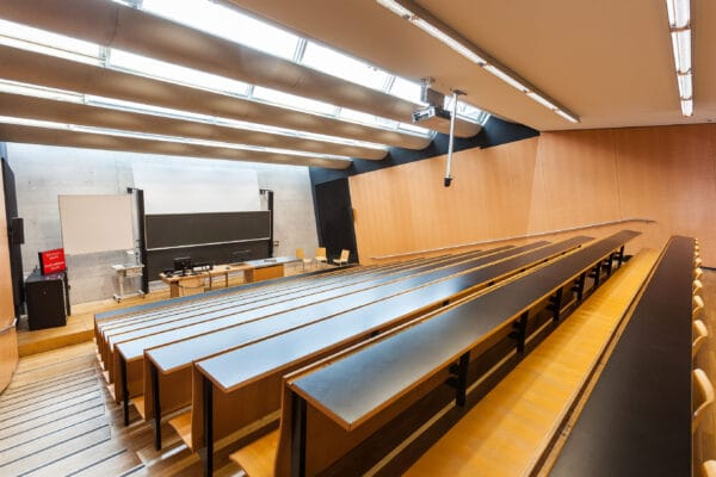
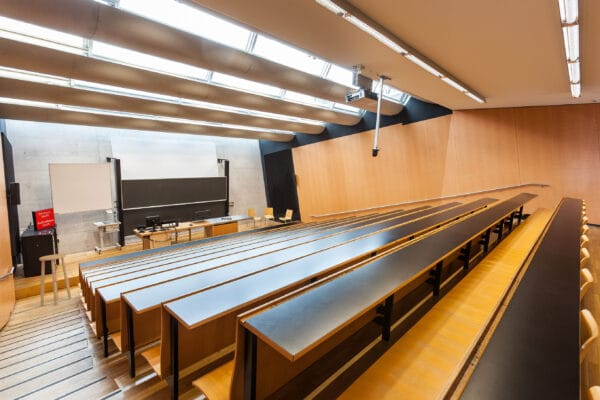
+ stool (54, 279)
